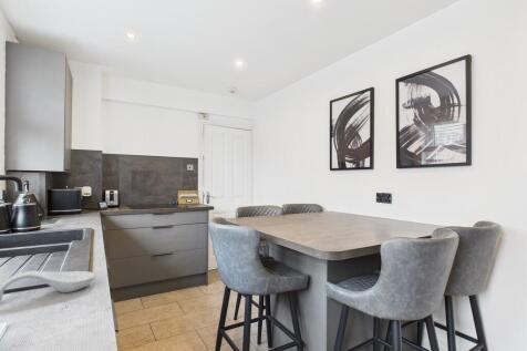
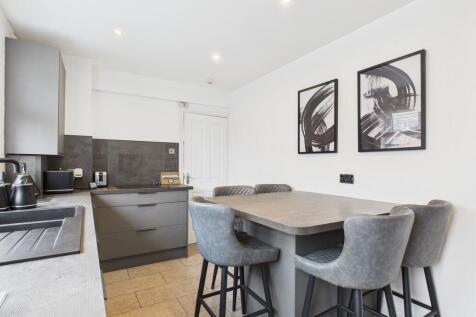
- spoon rest (49, 281)
